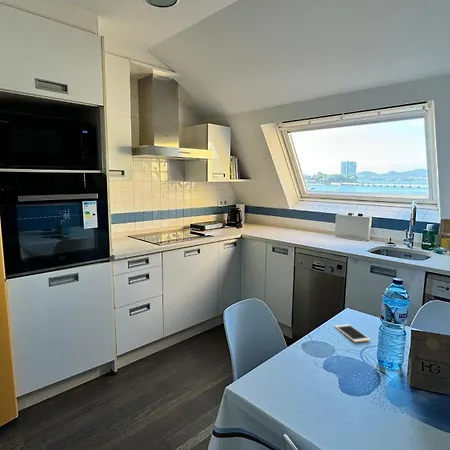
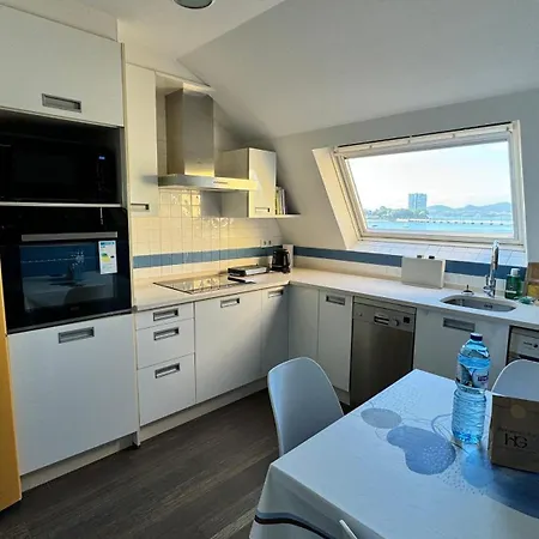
- cell phone (351, 332)
